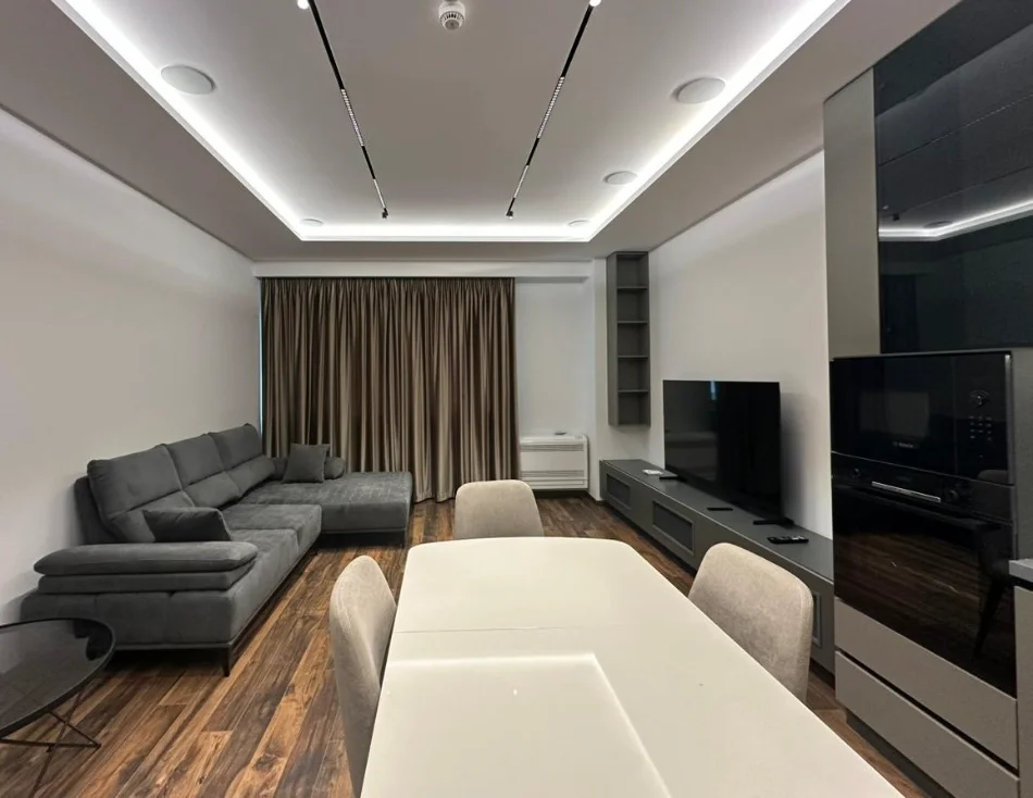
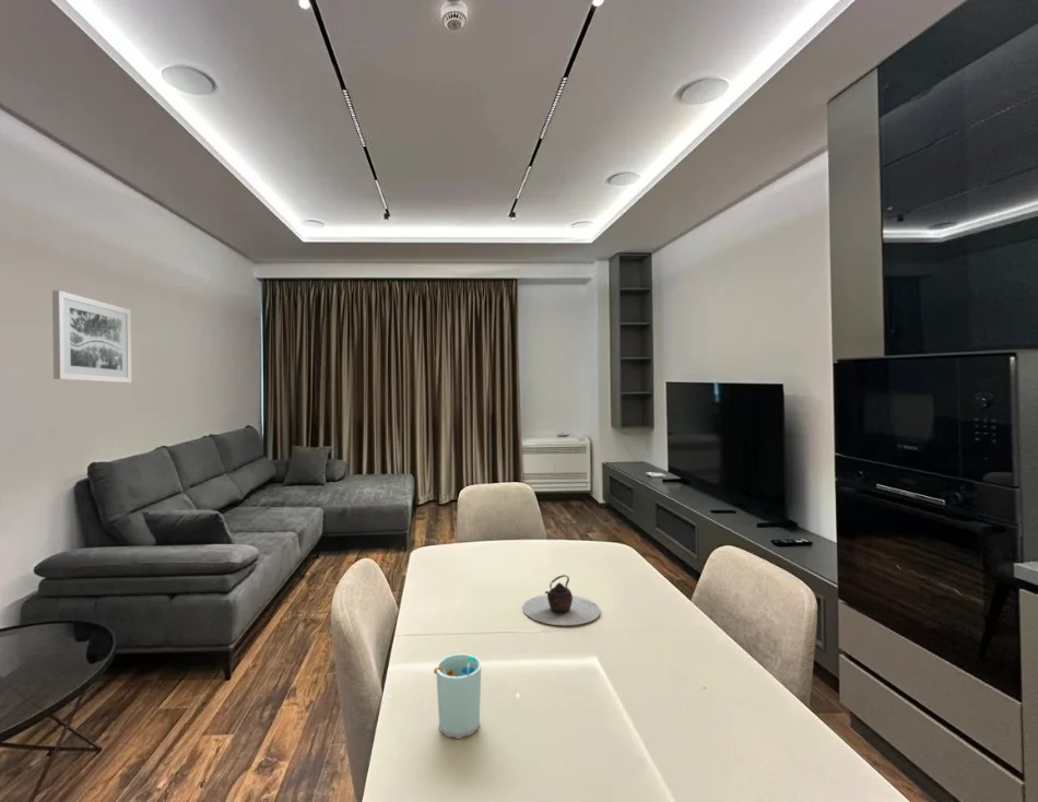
+ cup (458, 688)
+ teapot (561, 591)
+ wall art (95, 341)
